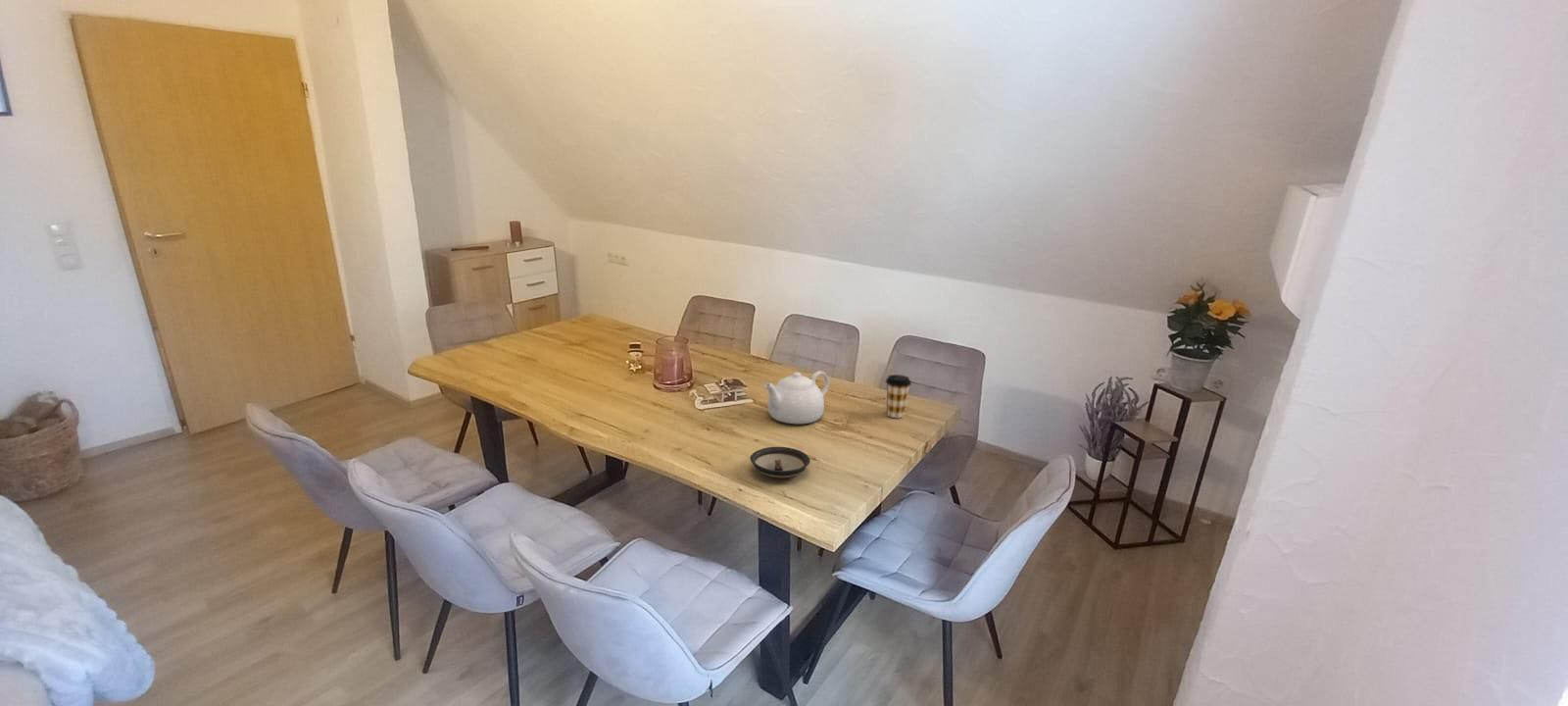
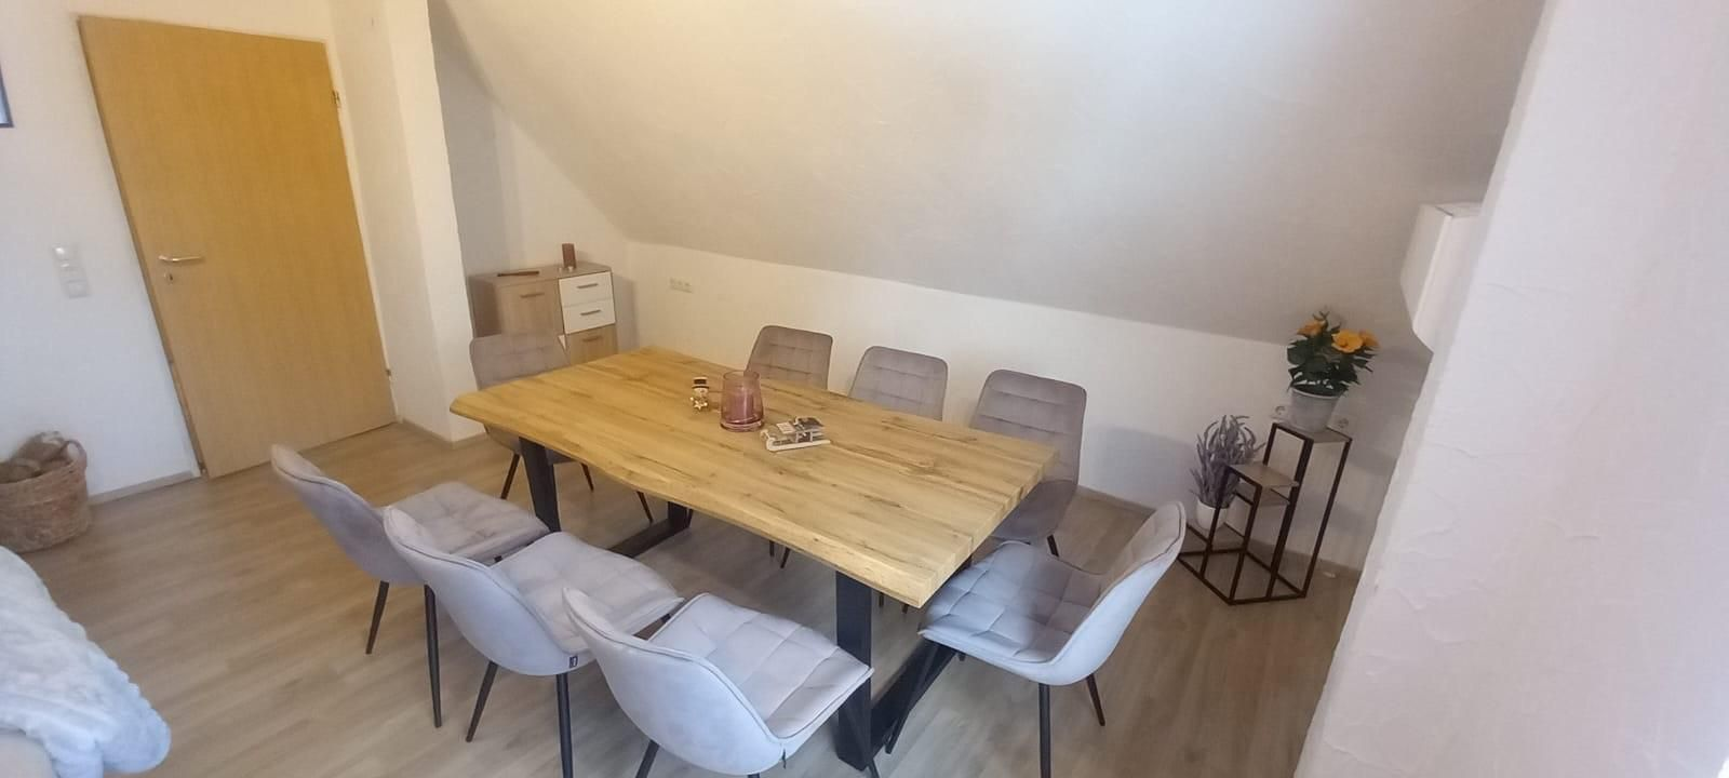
- teapot (797, 393)
- coffee cup (897, 396)
- saucer (779, 465)
